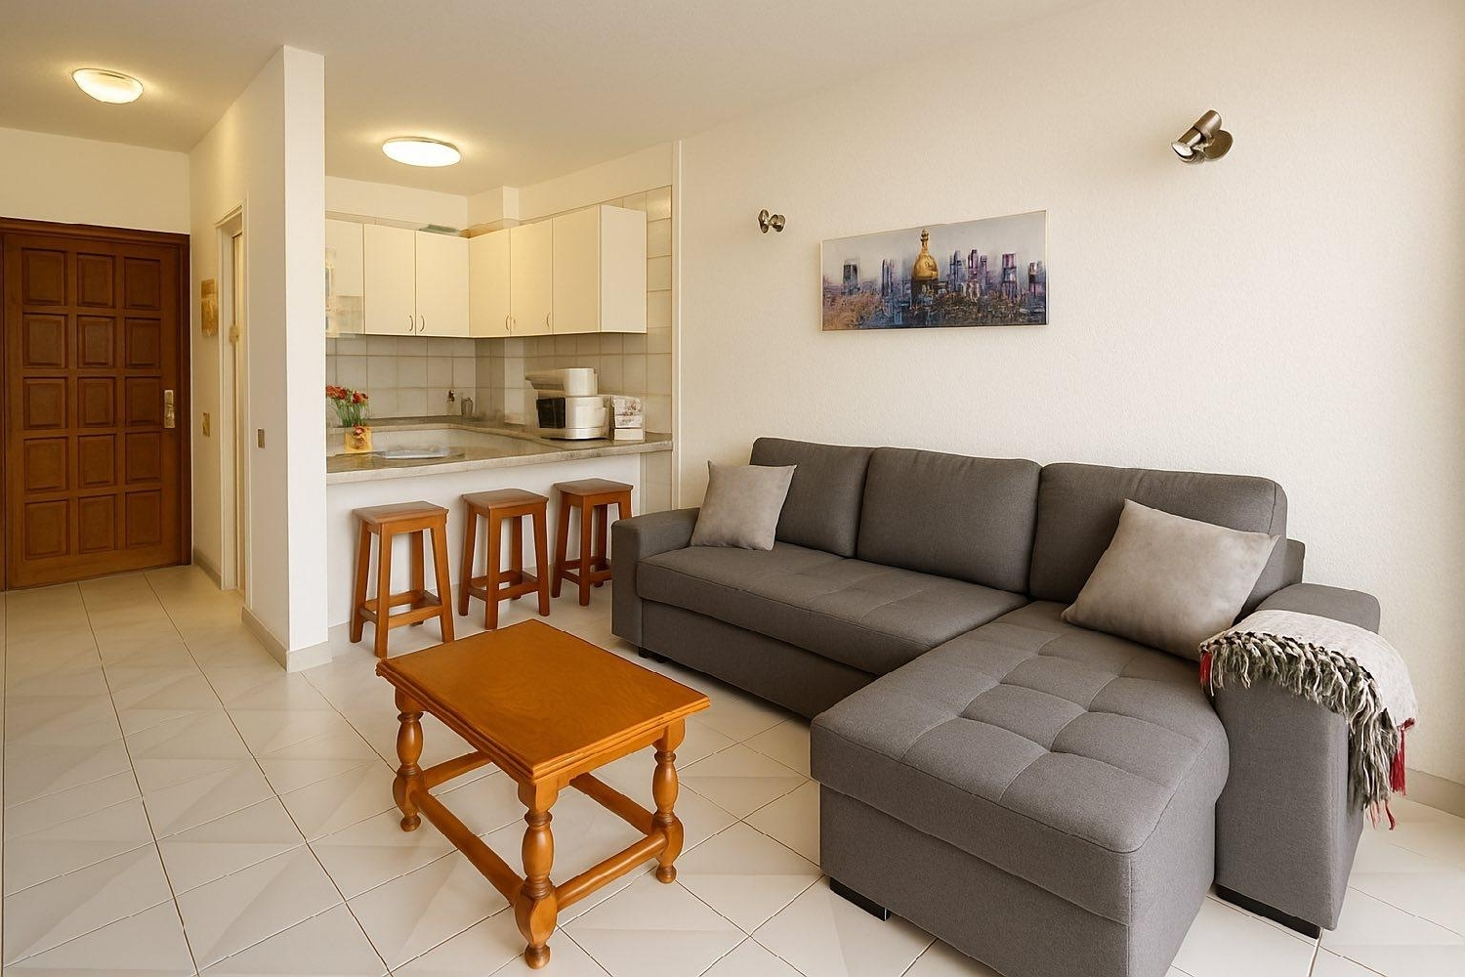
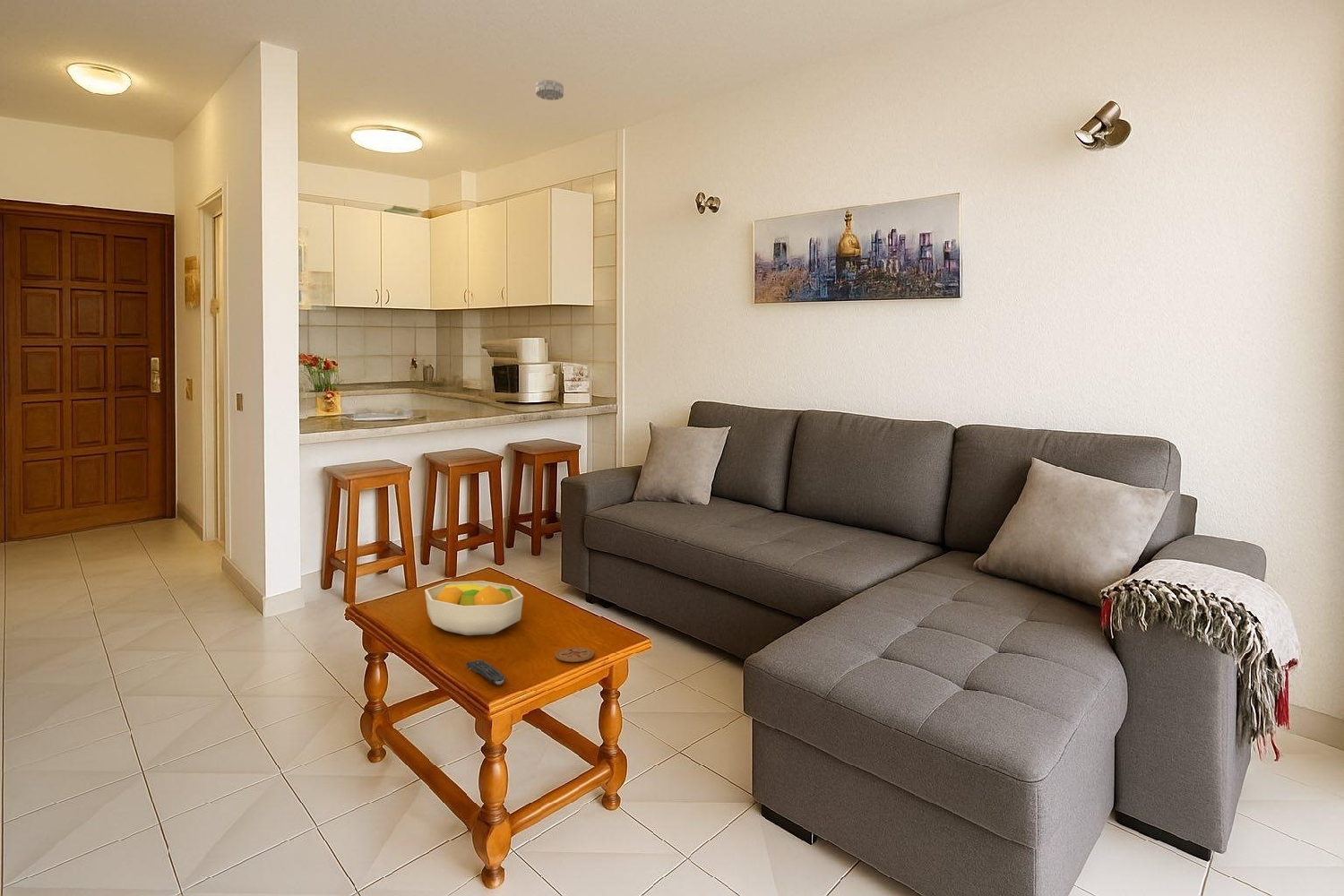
+ fruit bowl (473, 601)
+ smoke detector (549, 89)
+ coaster (574, 654)
+ remote control (487, 671)
